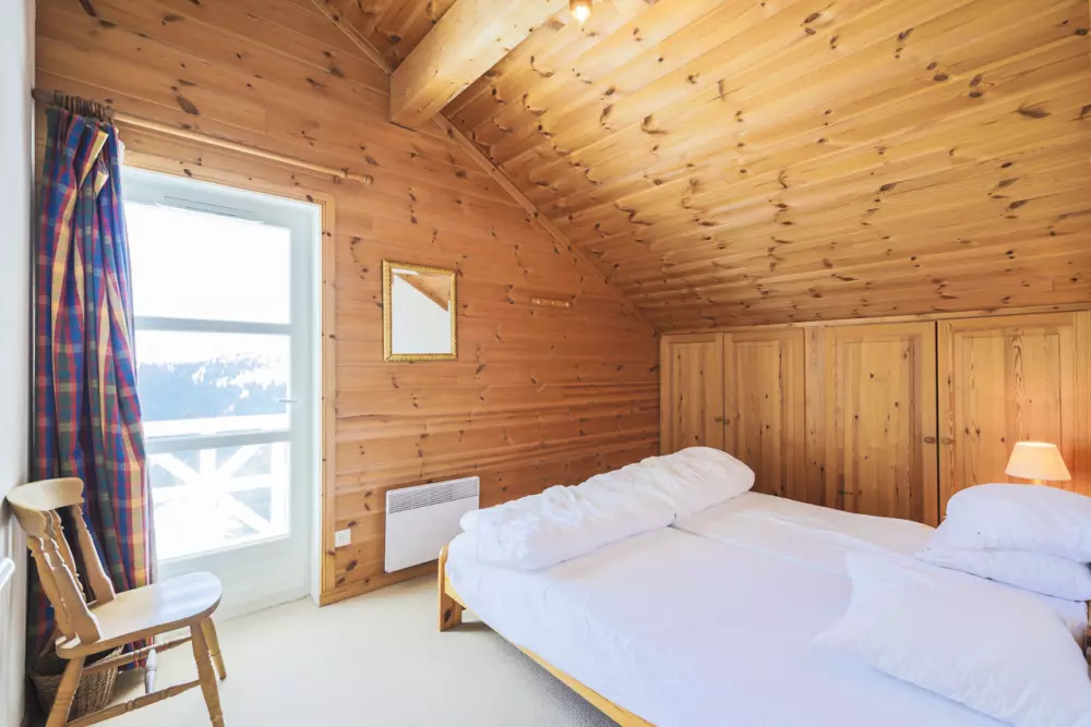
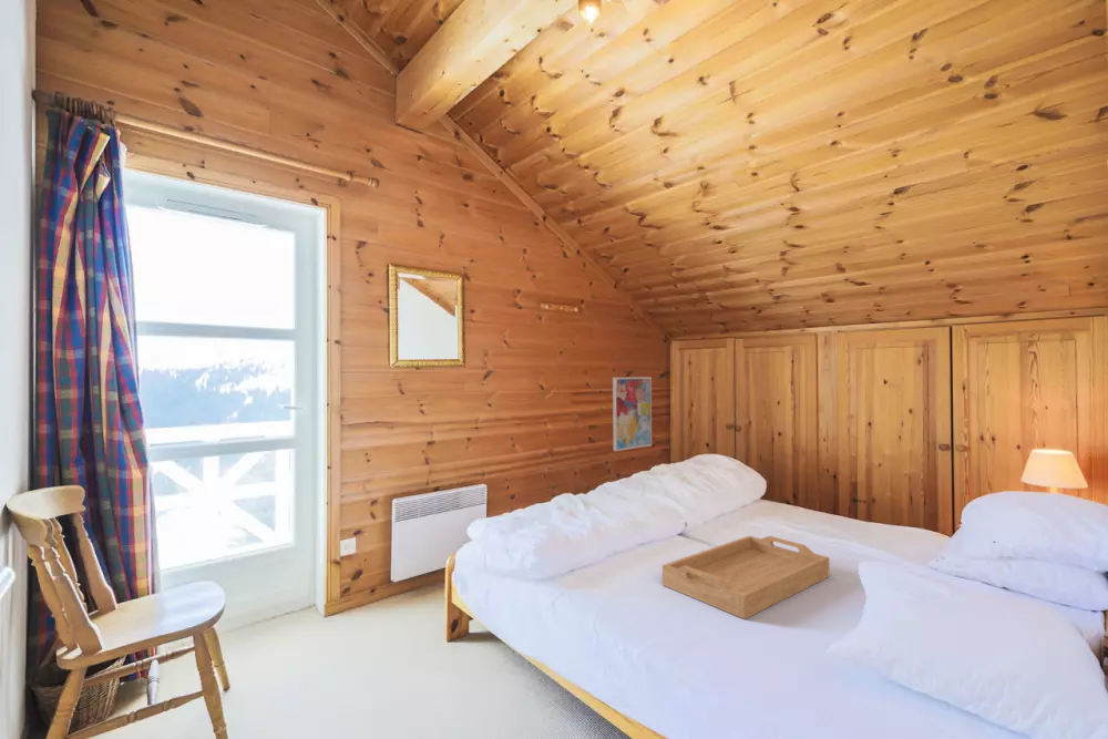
+ serving tray (747, 567)
+ wall art (633, 412)
